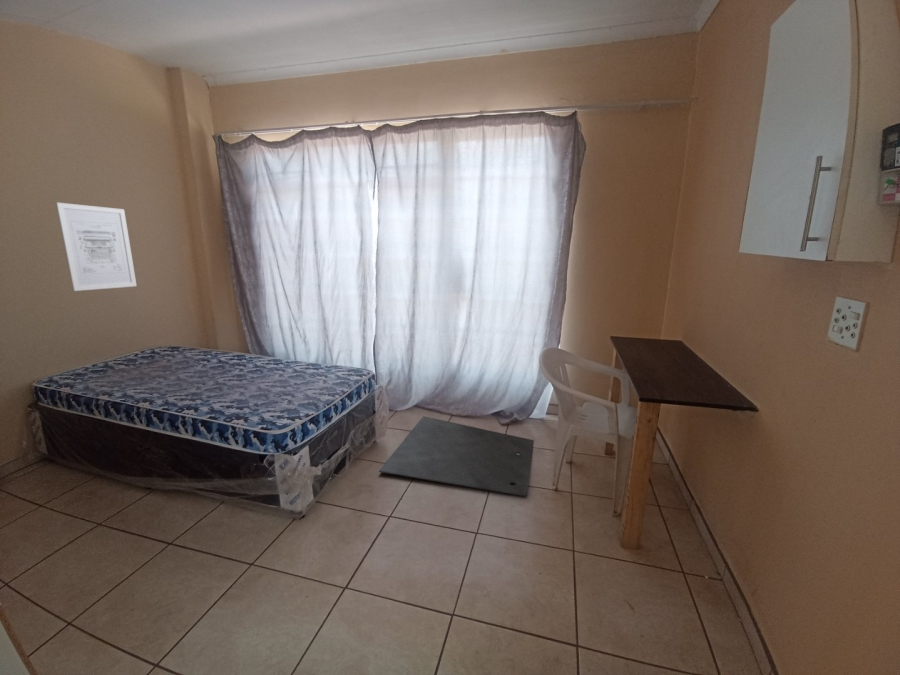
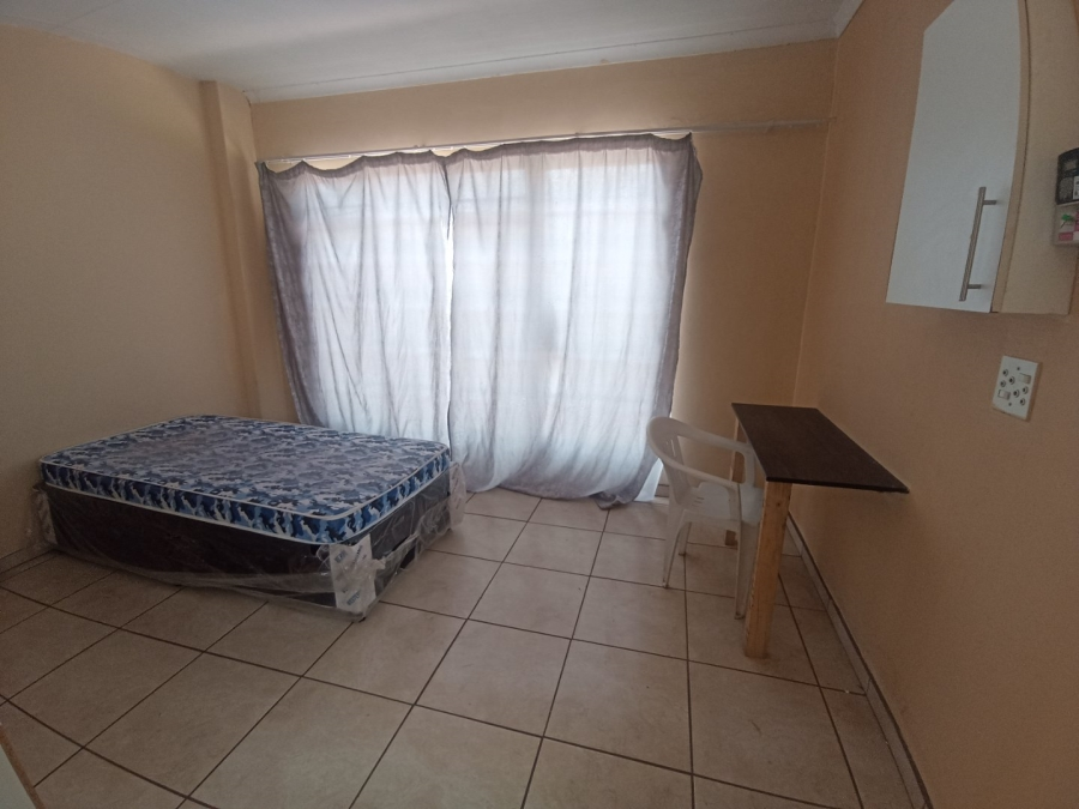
- door mat (466, 446)
- wall art (99, 248)
